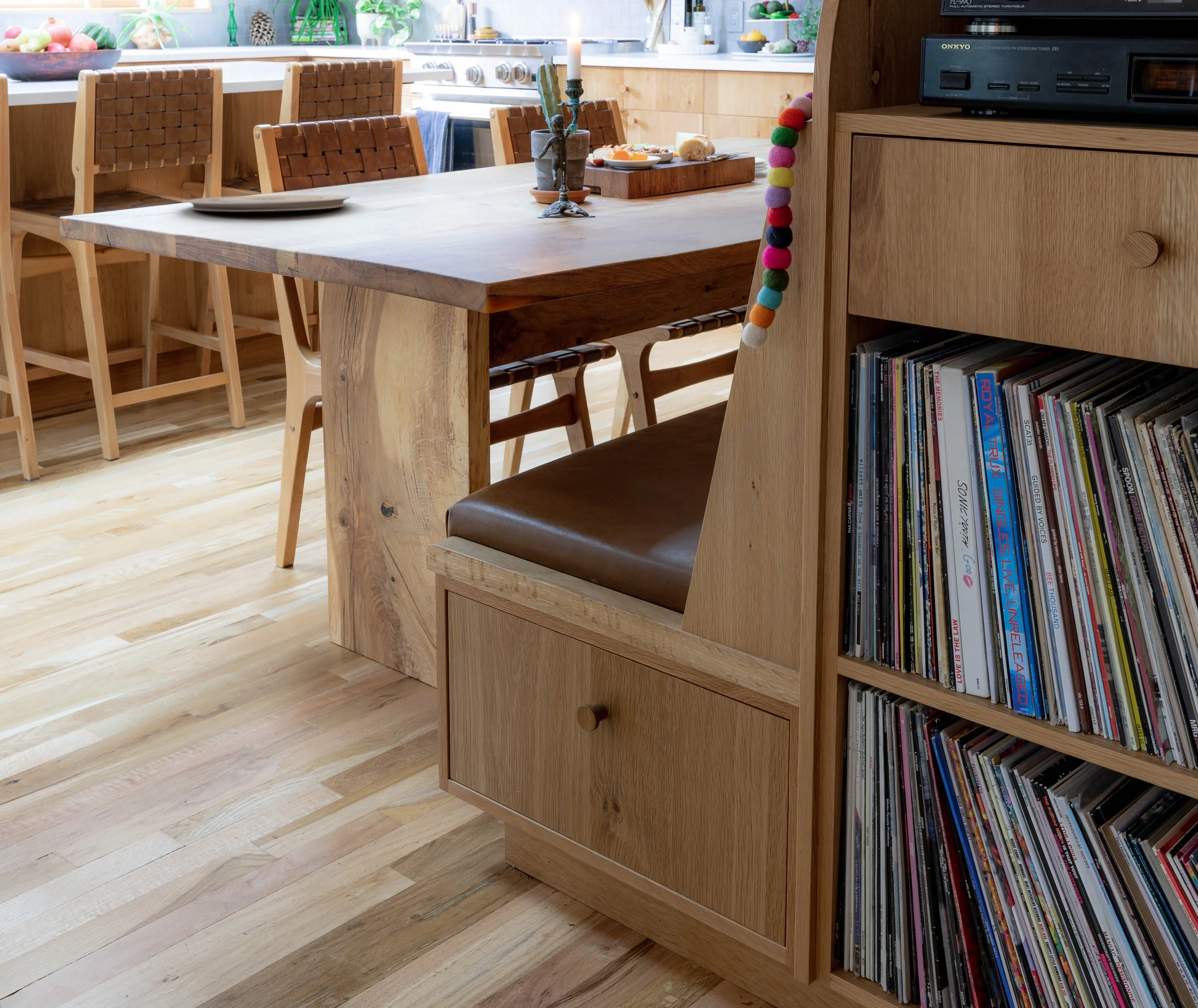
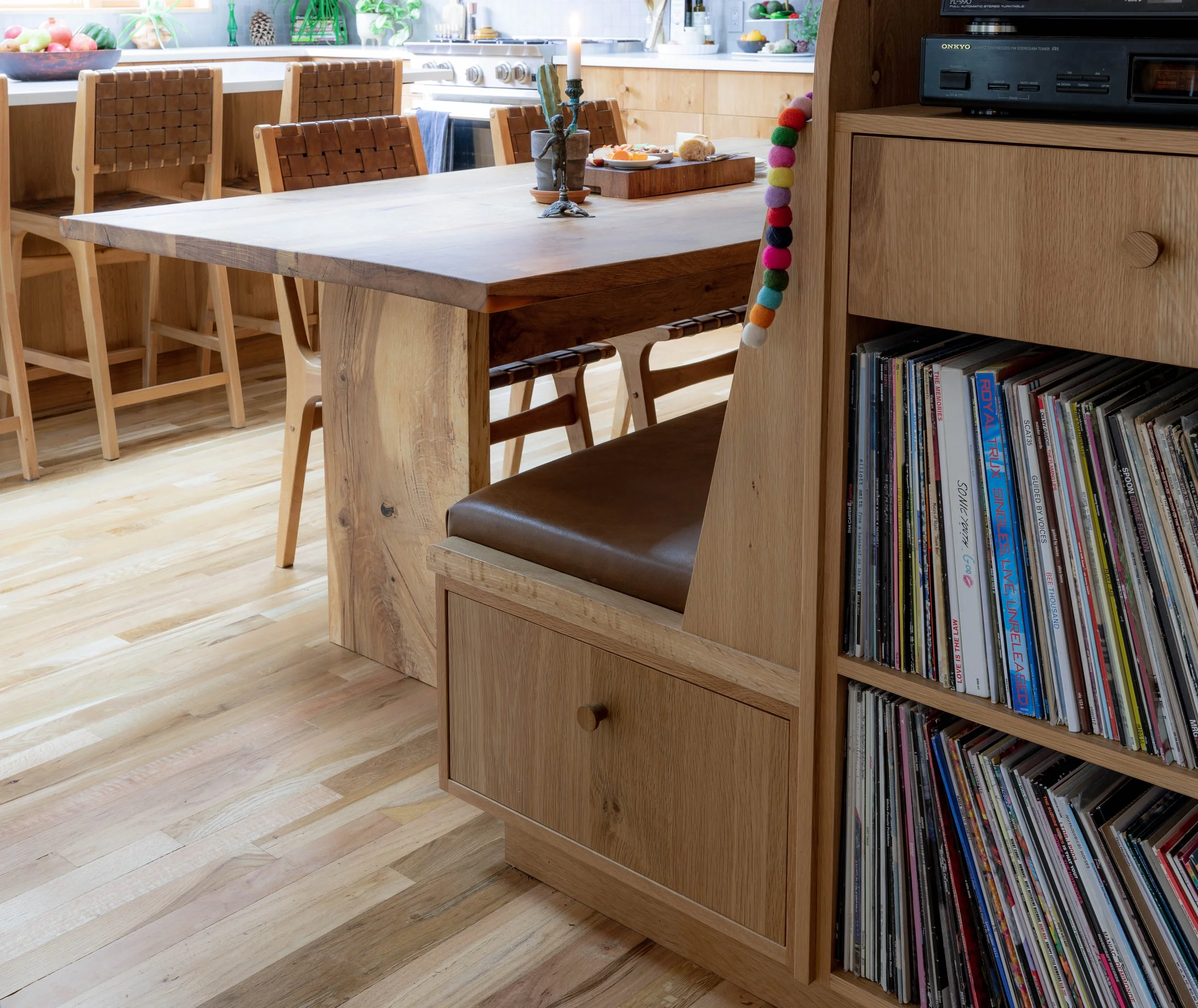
- plate (267, 203)
